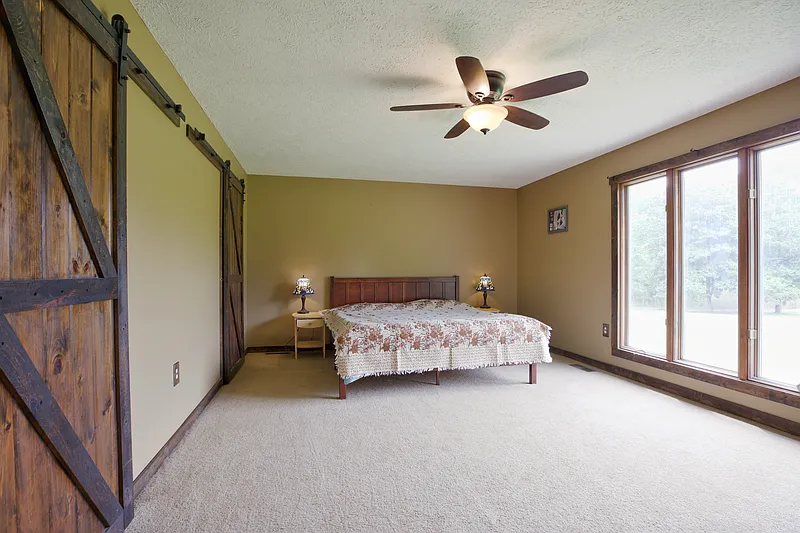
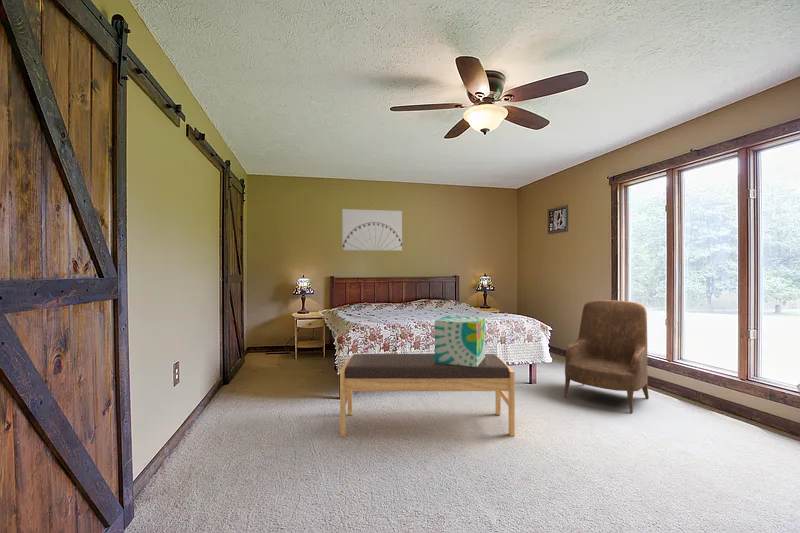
+ armchair (605, 350)
+ bench (425, 390)
+ wall art (372, 230)
+ decorative box (460, 339)
